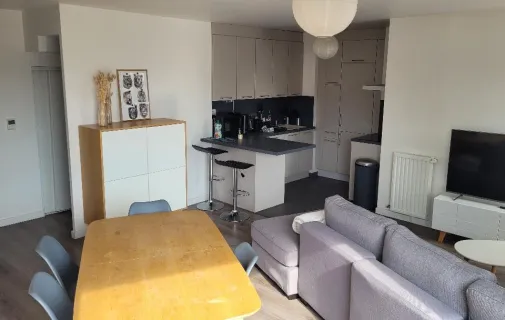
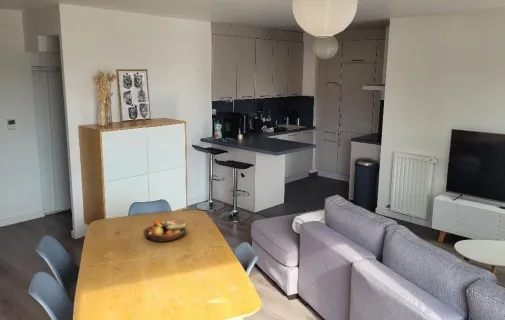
+ fruit bowl (165, 227)
